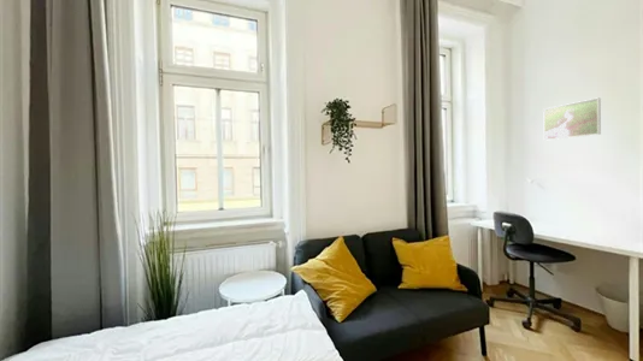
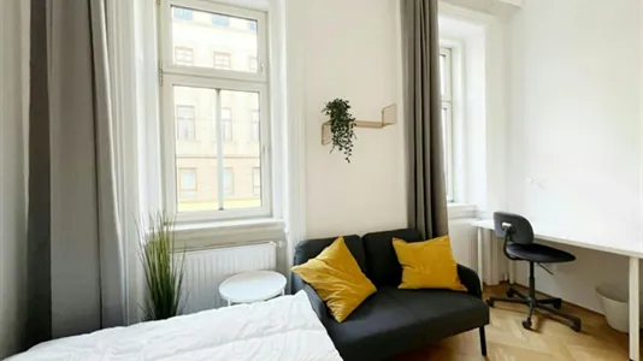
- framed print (570, 120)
